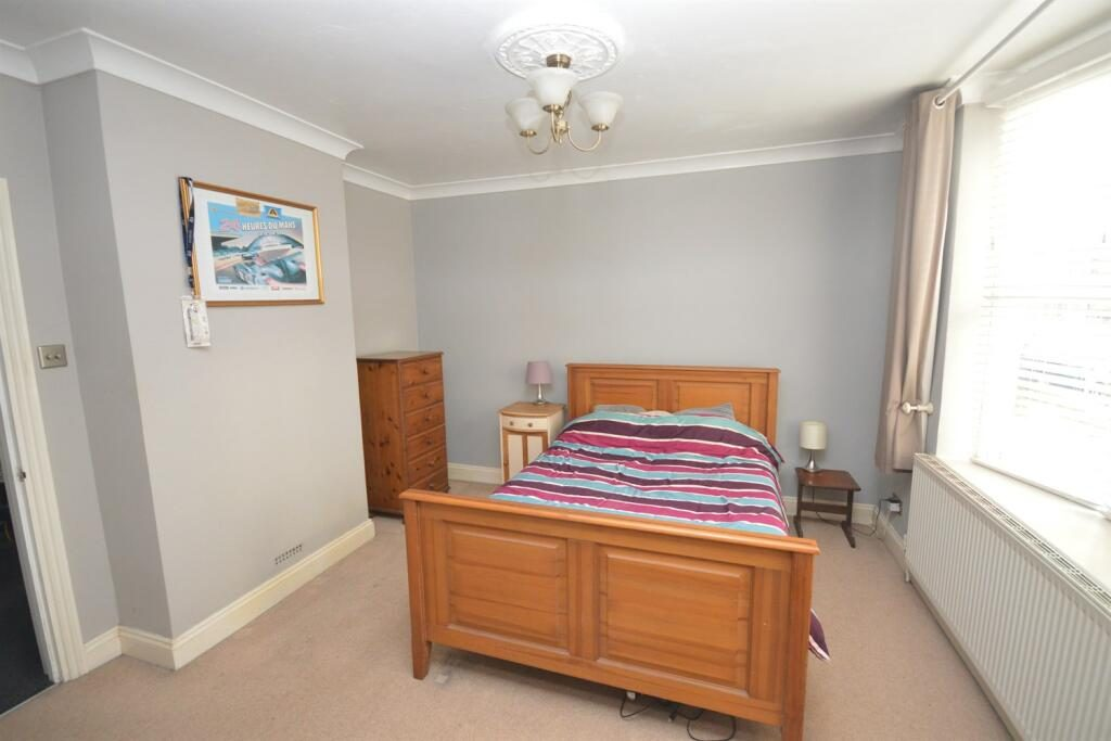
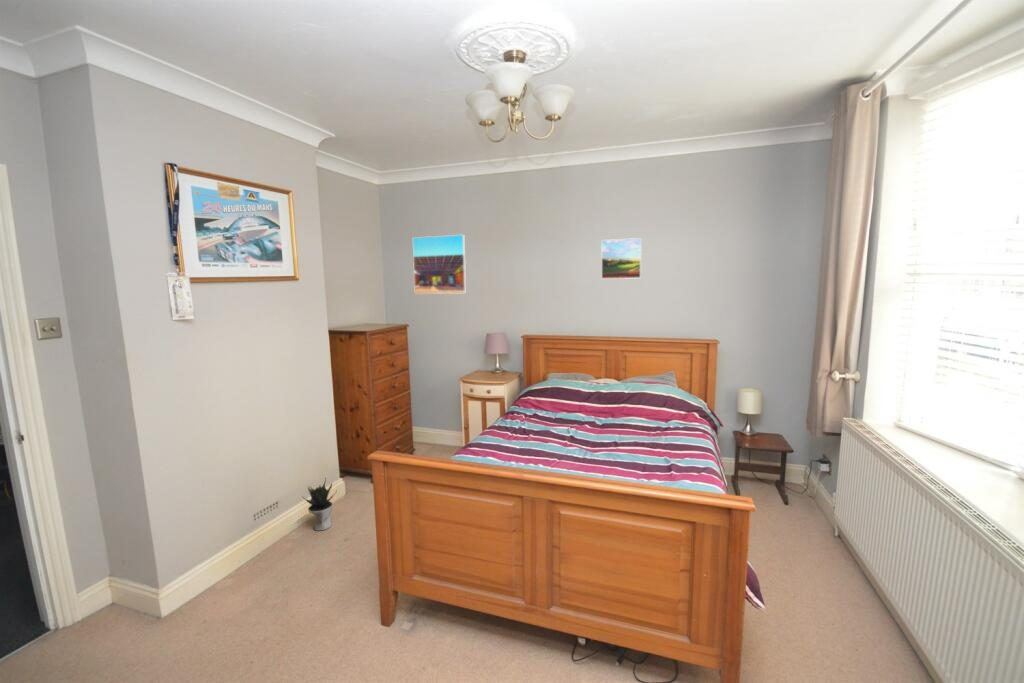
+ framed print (621, 259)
+ potted plant (320, 504)
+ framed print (439, 265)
